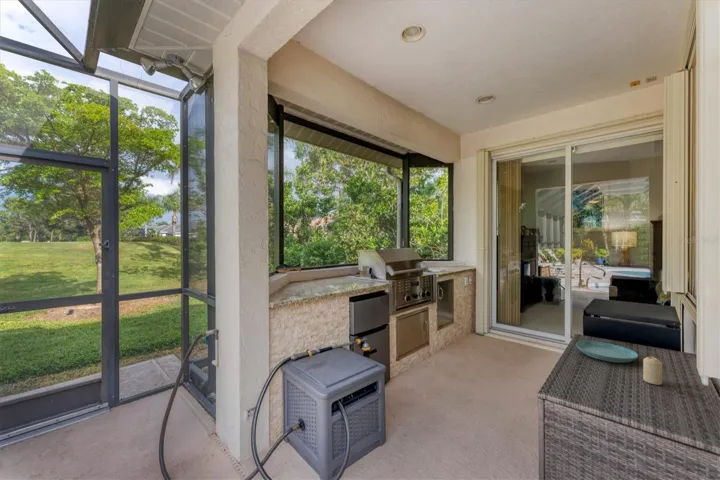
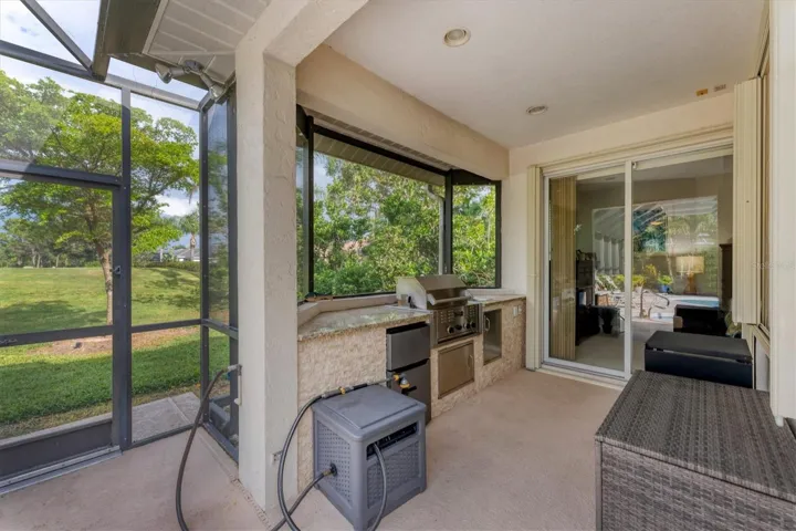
- saucer (605, 352)
- candle (652, 369)
